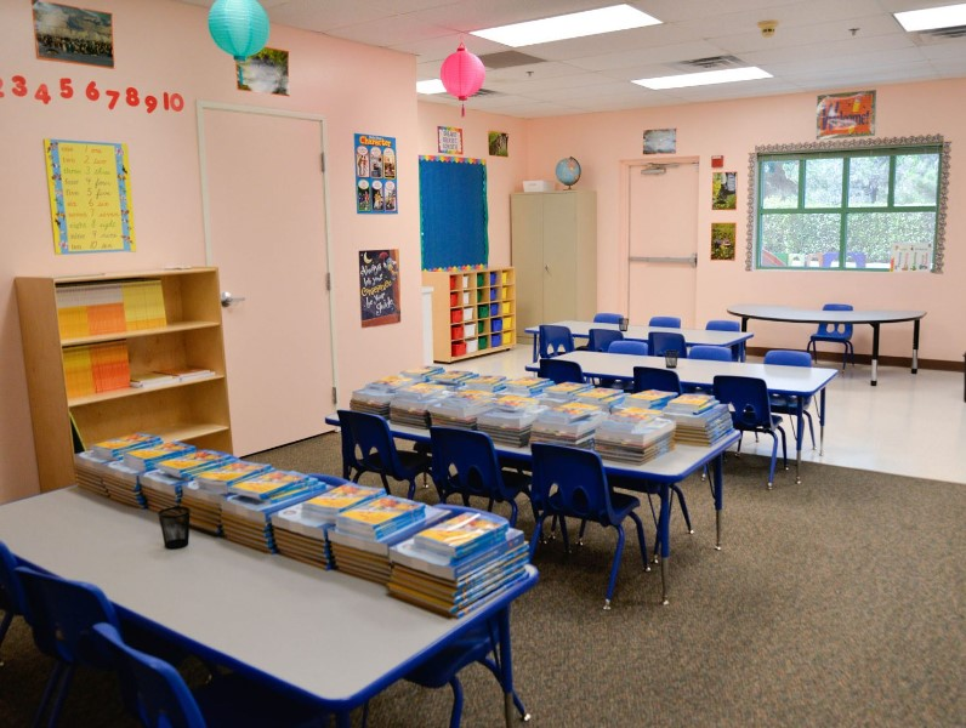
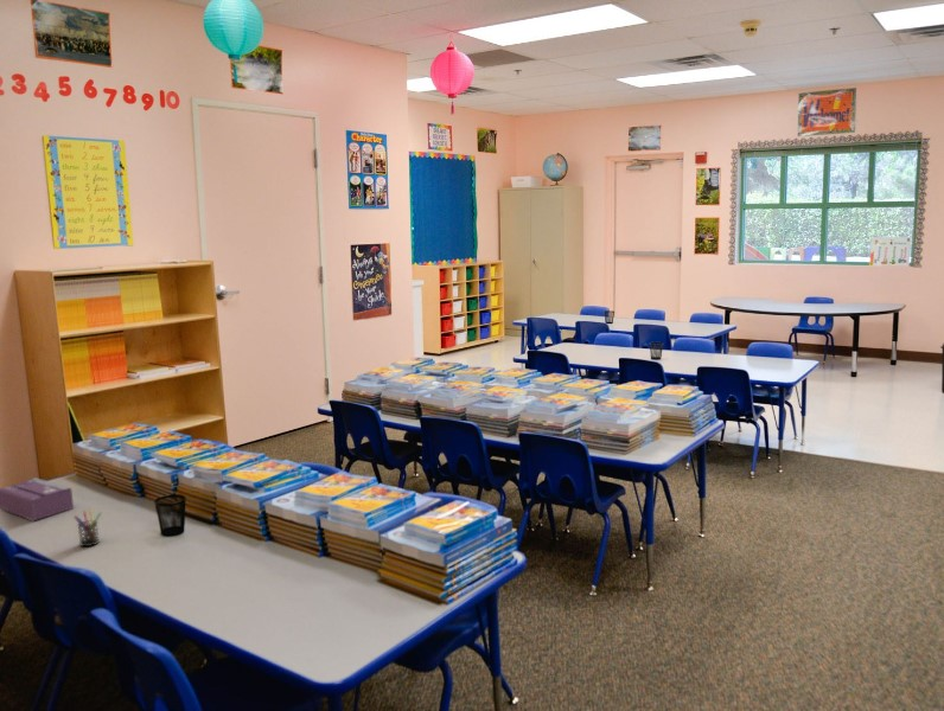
+ pen holder (89, 526)
+ tissue box (34, 498)
